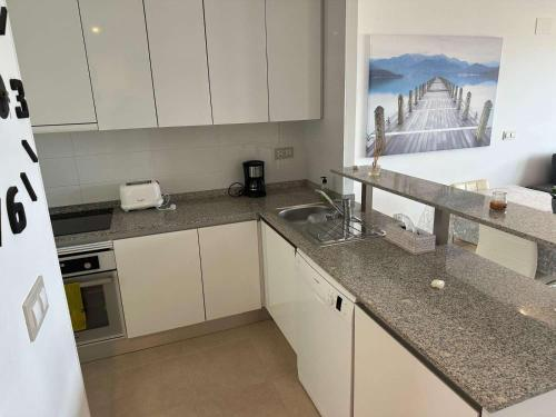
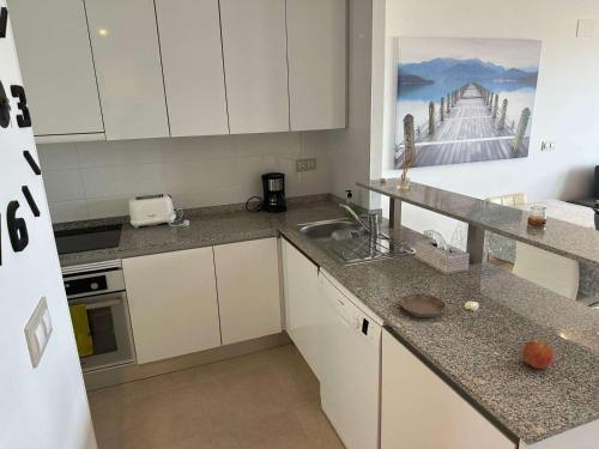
+ saucer (422, 307)
+ fruit (538, 352)
